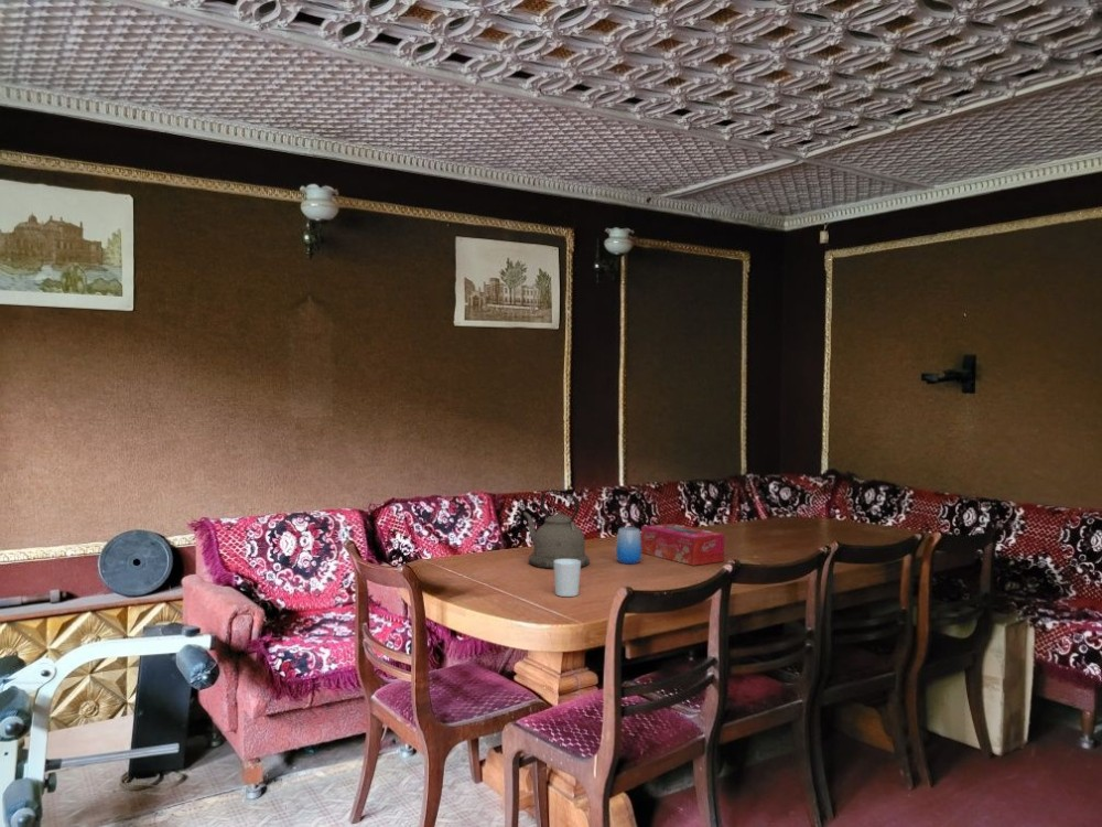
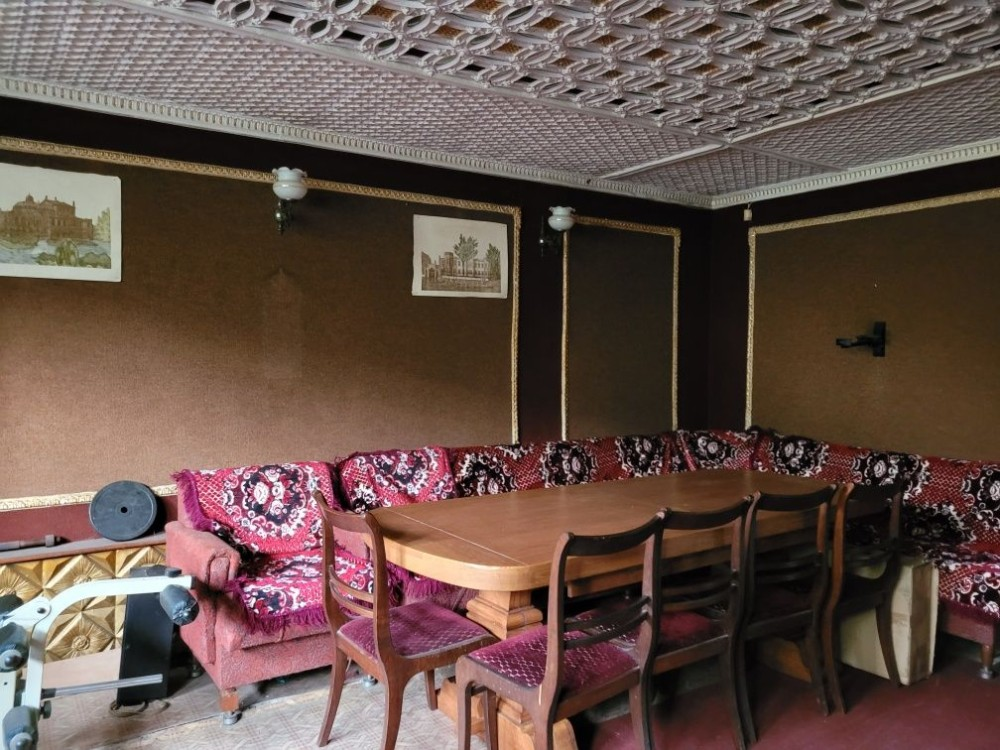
- cup (628, 545)
- cup (566, 577)
- kettle (554, 527)
- tissue box (681, 543)
